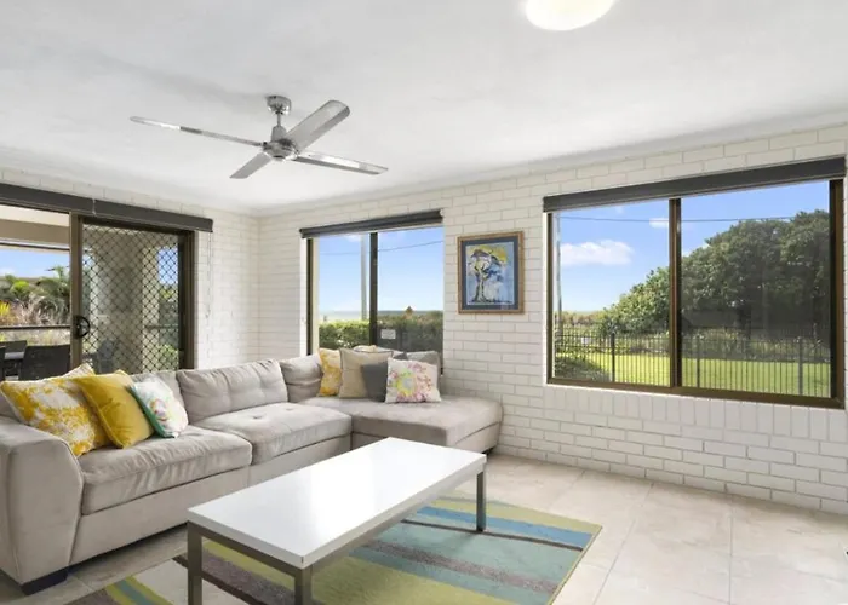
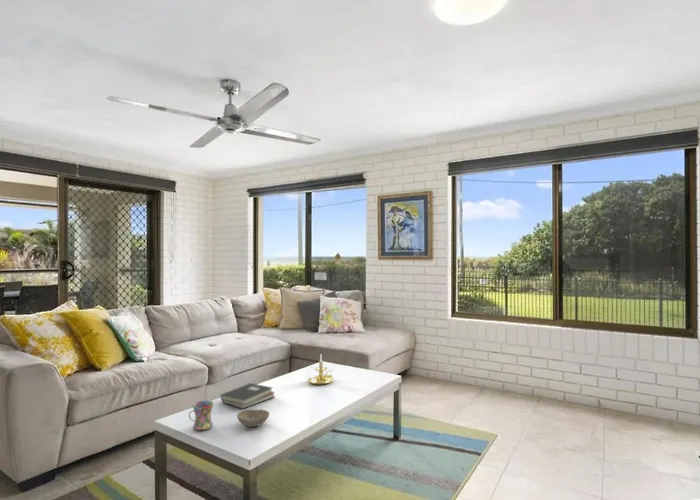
+ hardback book (247, 395)
+ mug (200, 416)
+ candle holder (322, 367)
+ bowl (253, 418)
